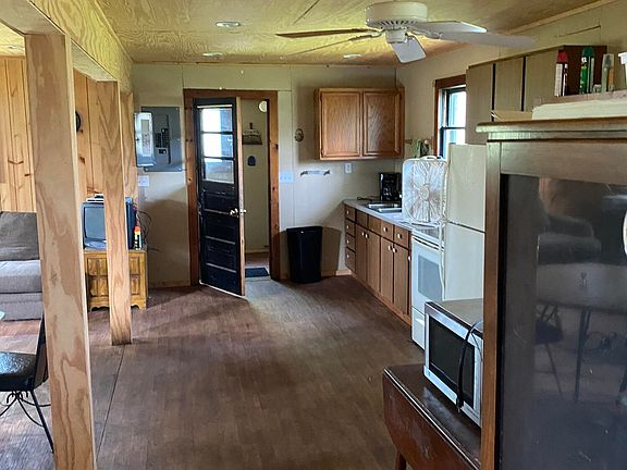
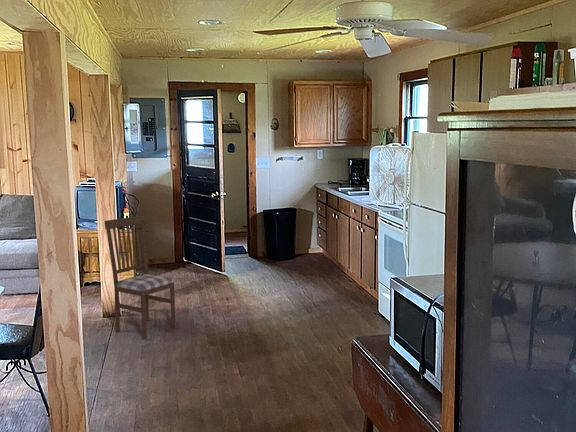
+ dining chair (141, 275)
